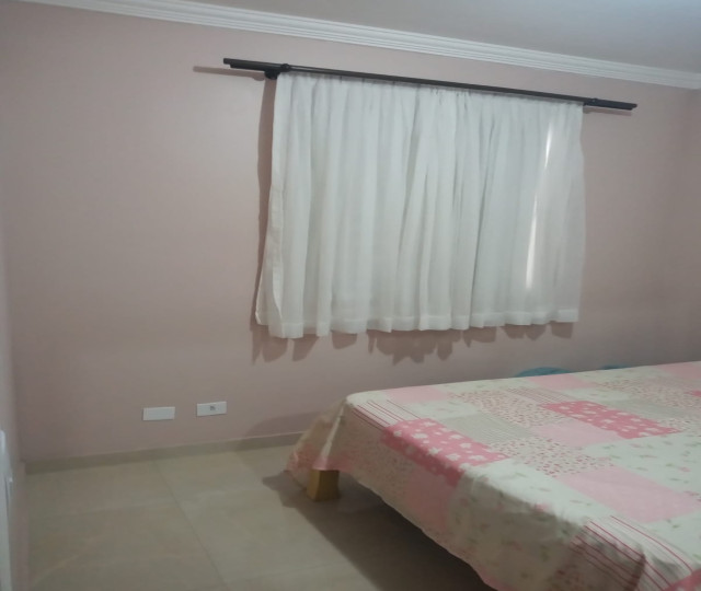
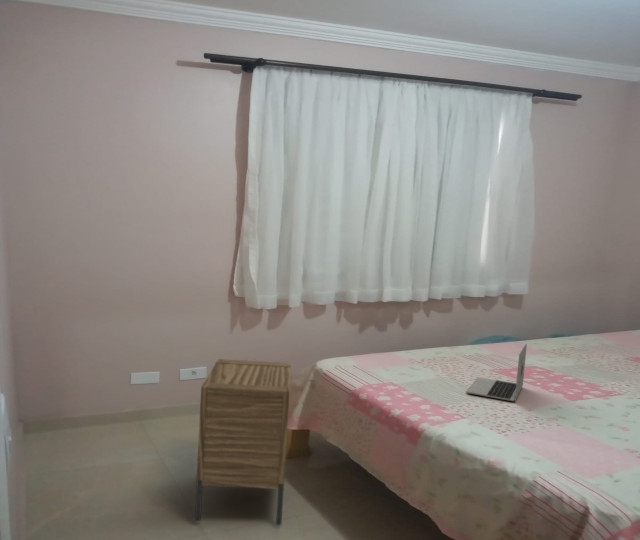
+ nightstand (246, 436)
+ laptop (497, 380)
